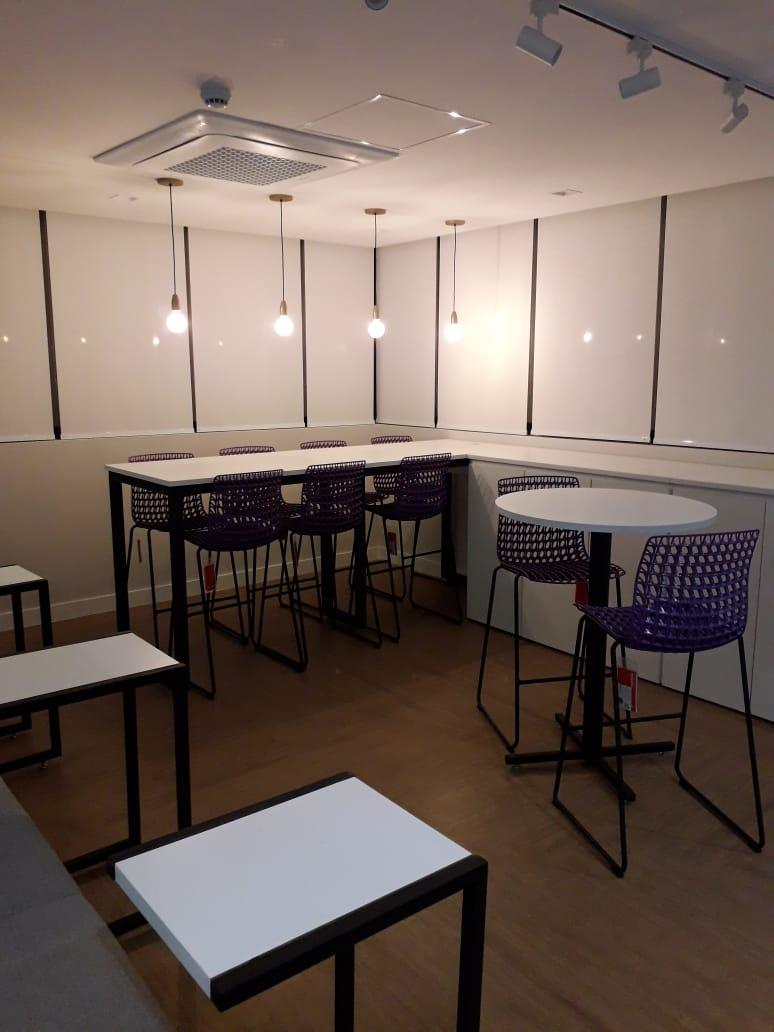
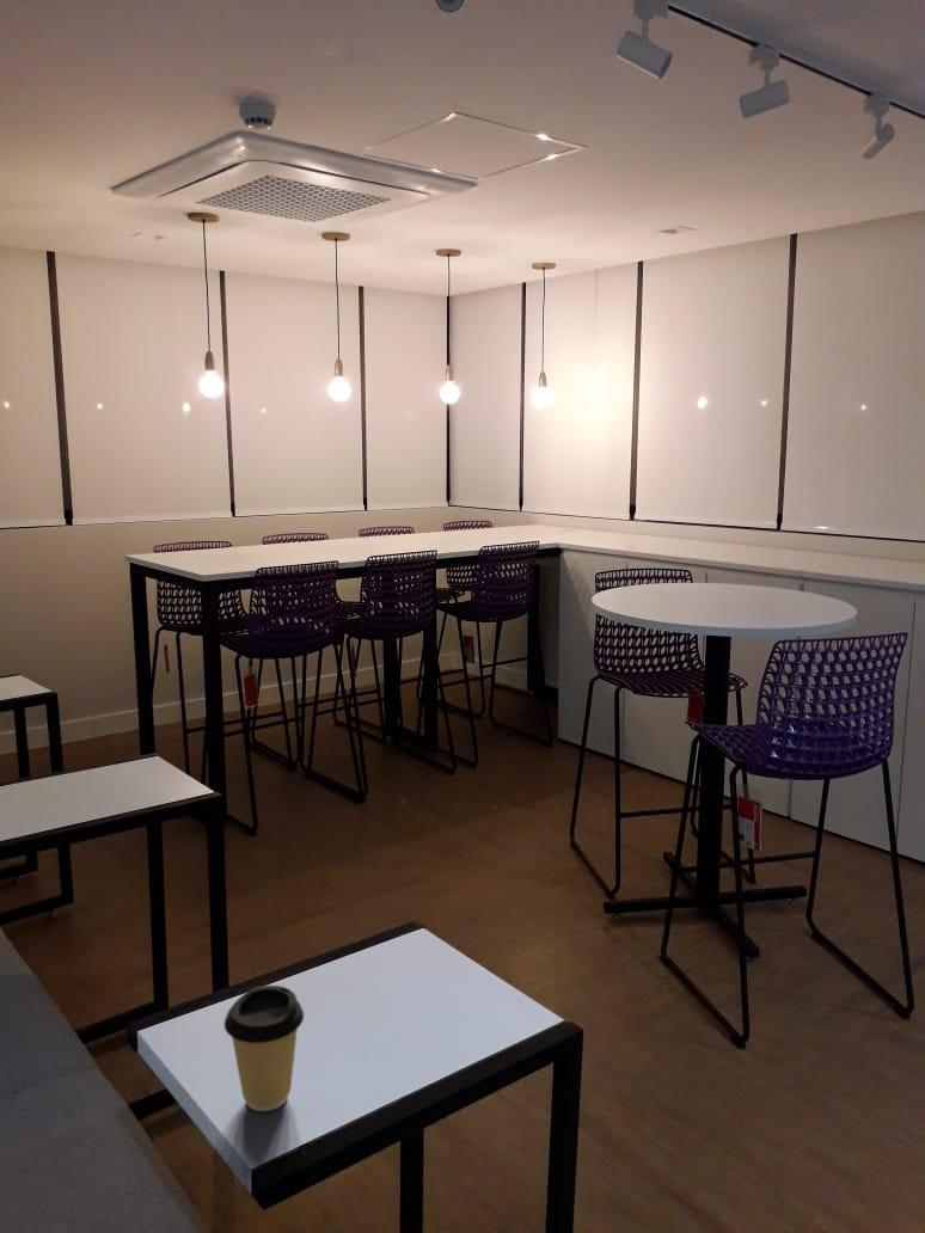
+ coffee cup (265, 1050)
